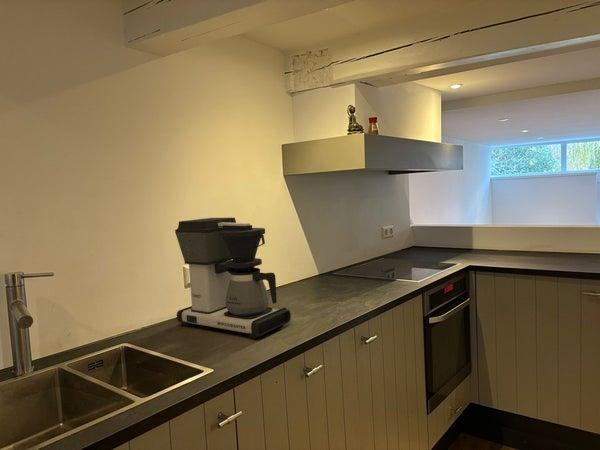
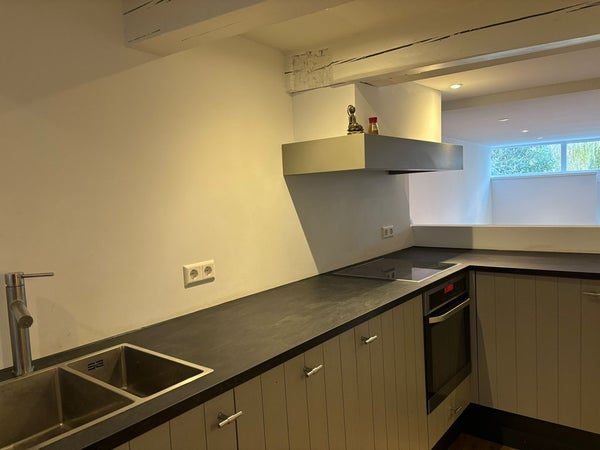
- coffee maker (230, 273)
